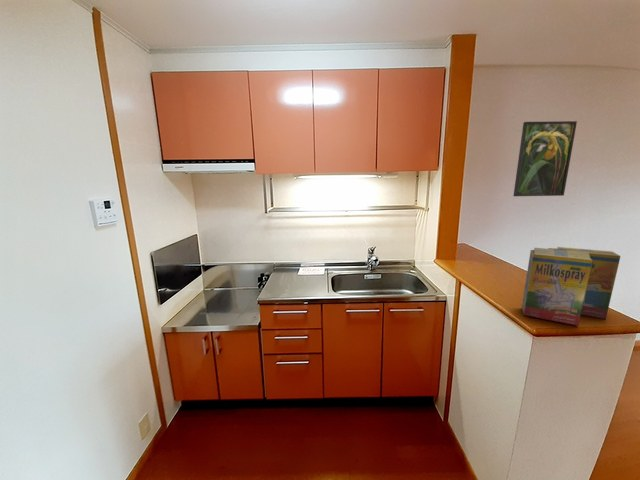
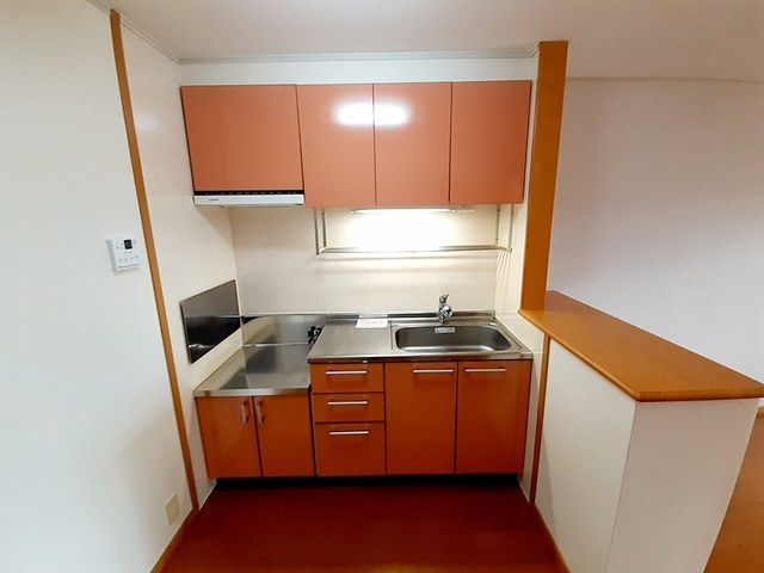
- cereal box (567, 281)
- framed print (544, 159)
